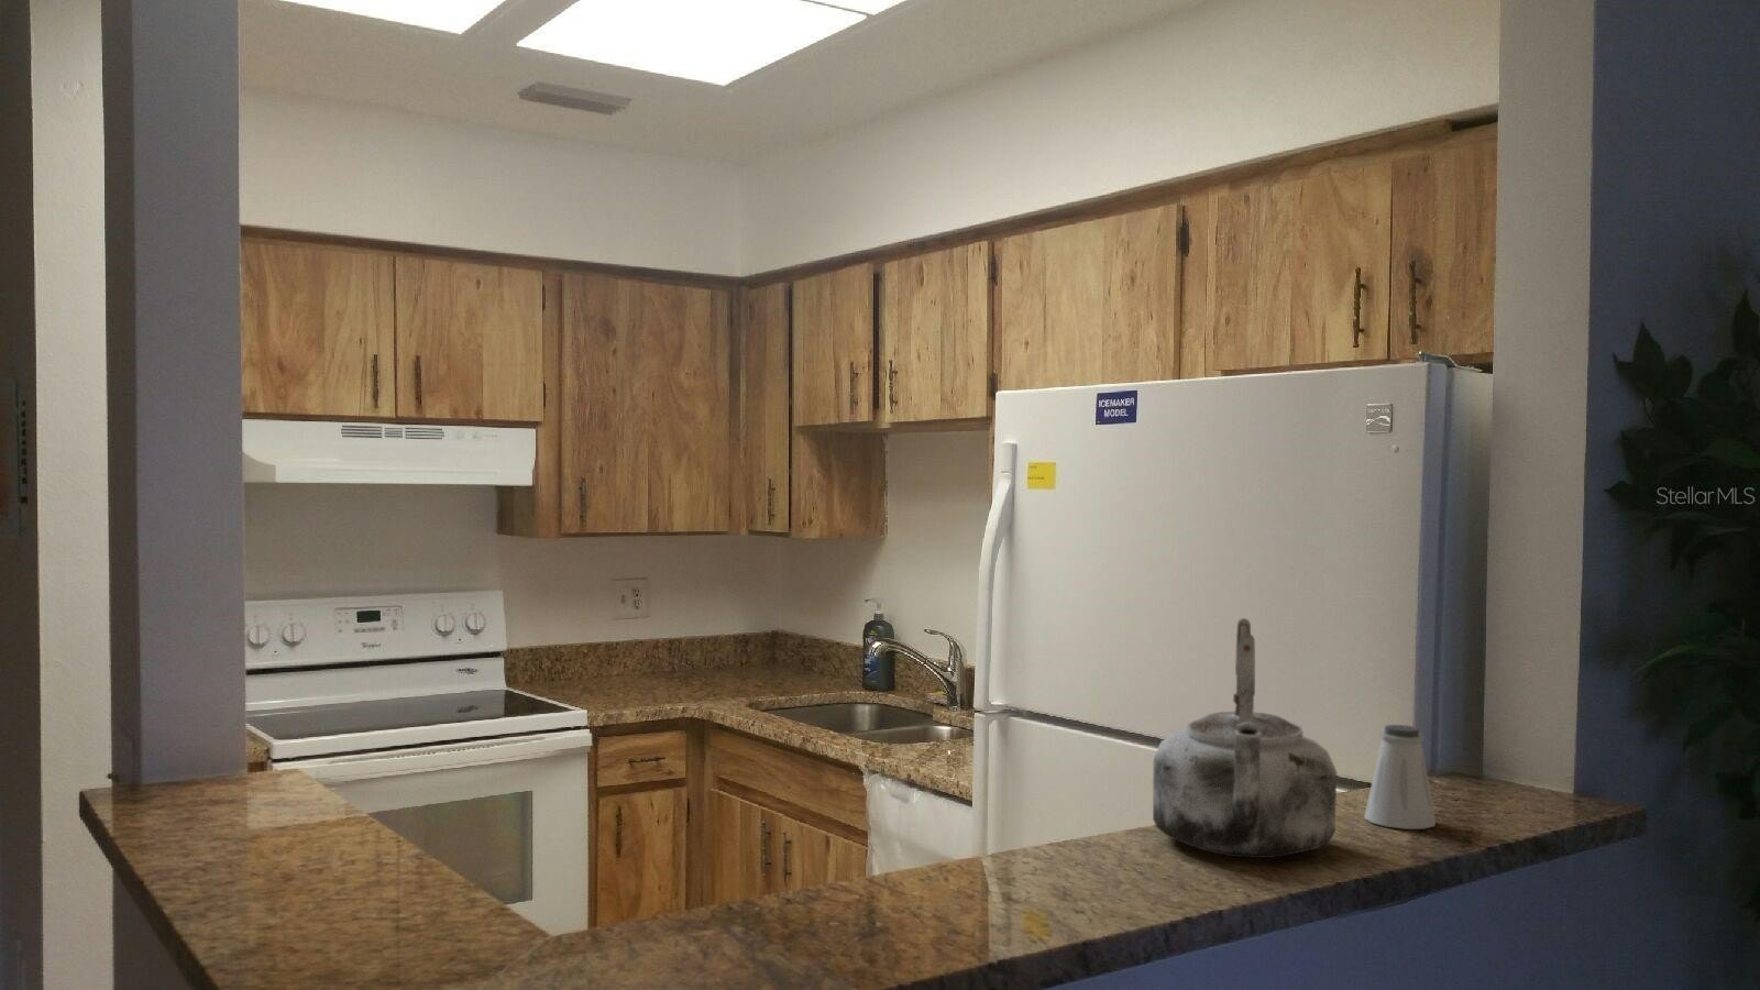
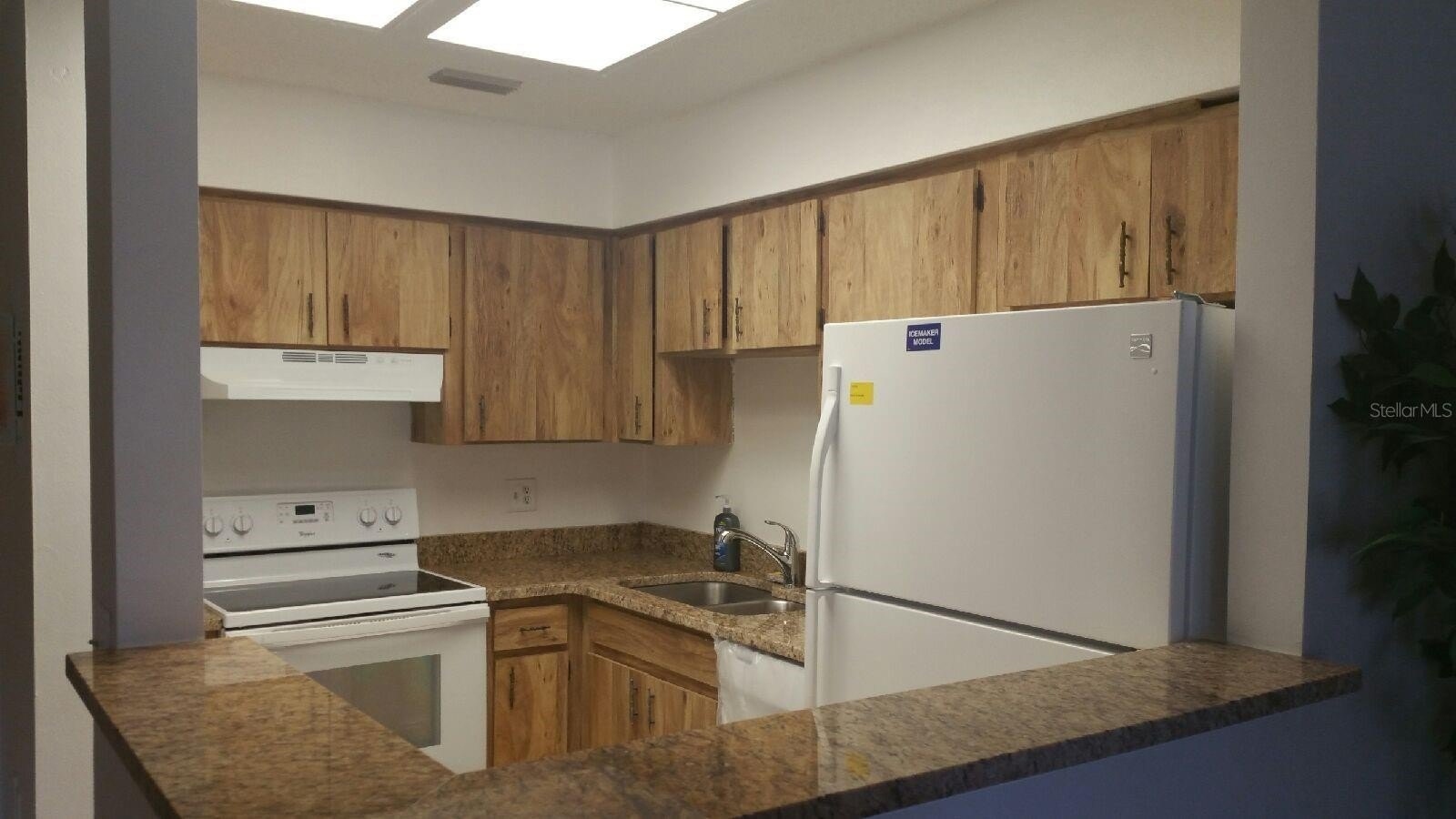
- kettle (1244, 739)
- saltshaker (1400, 774)
